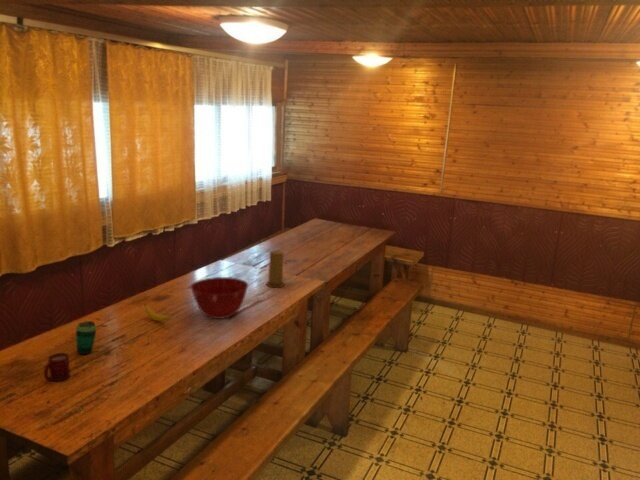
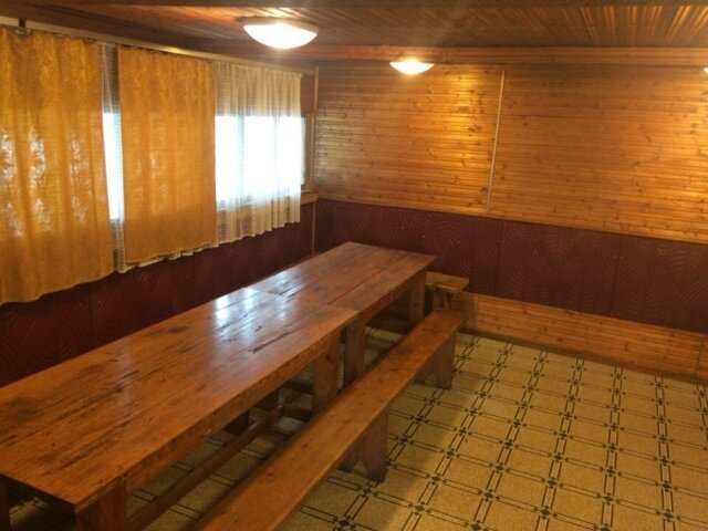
- cup (55, 368)
- cup (86, 337)
- candle (275, 267)
- banana (158, 315)
- mixing bowl (219, 299)
